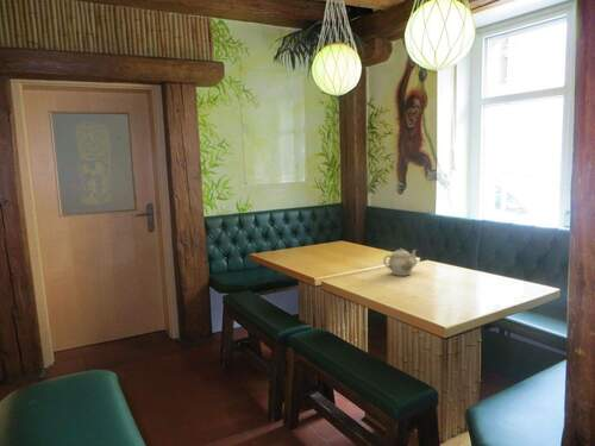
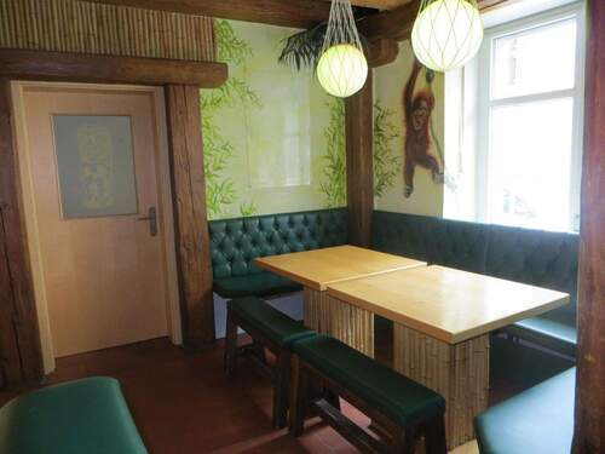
- teapot (400, 260)
